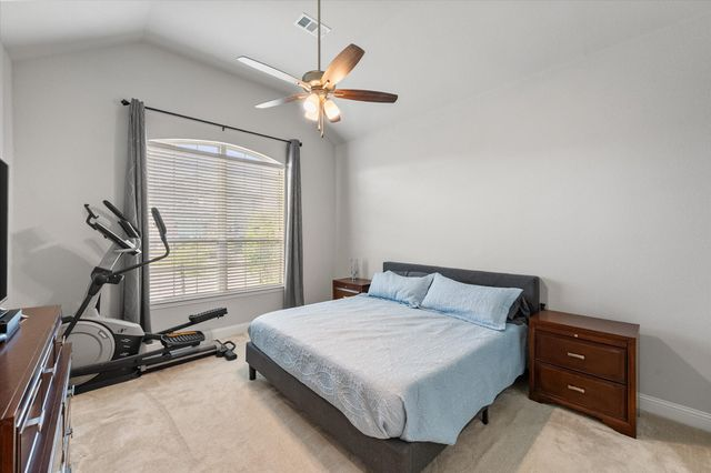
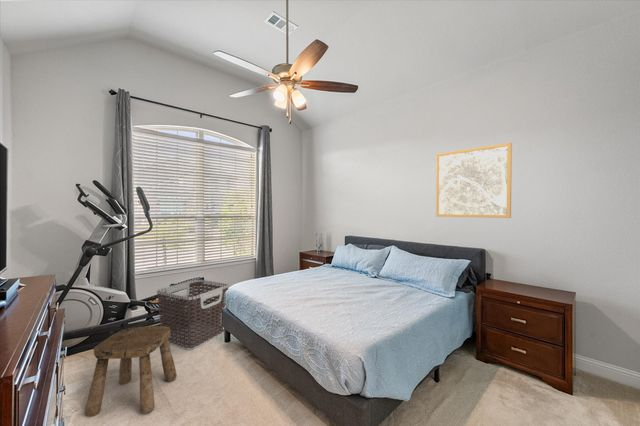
+ clothes hamper (194, 311)
+ stool (131, 366)
+ wall art (470, 183)
